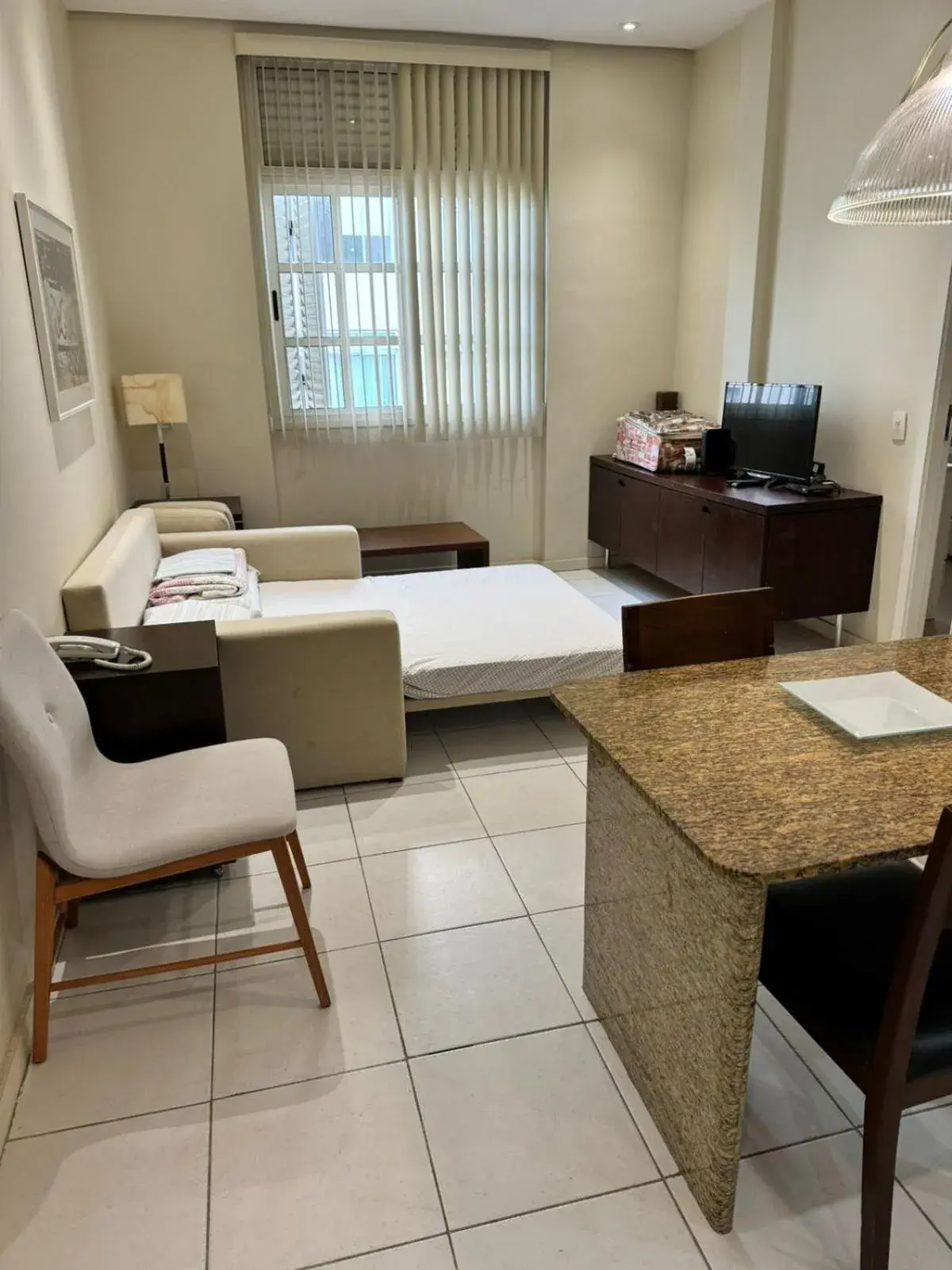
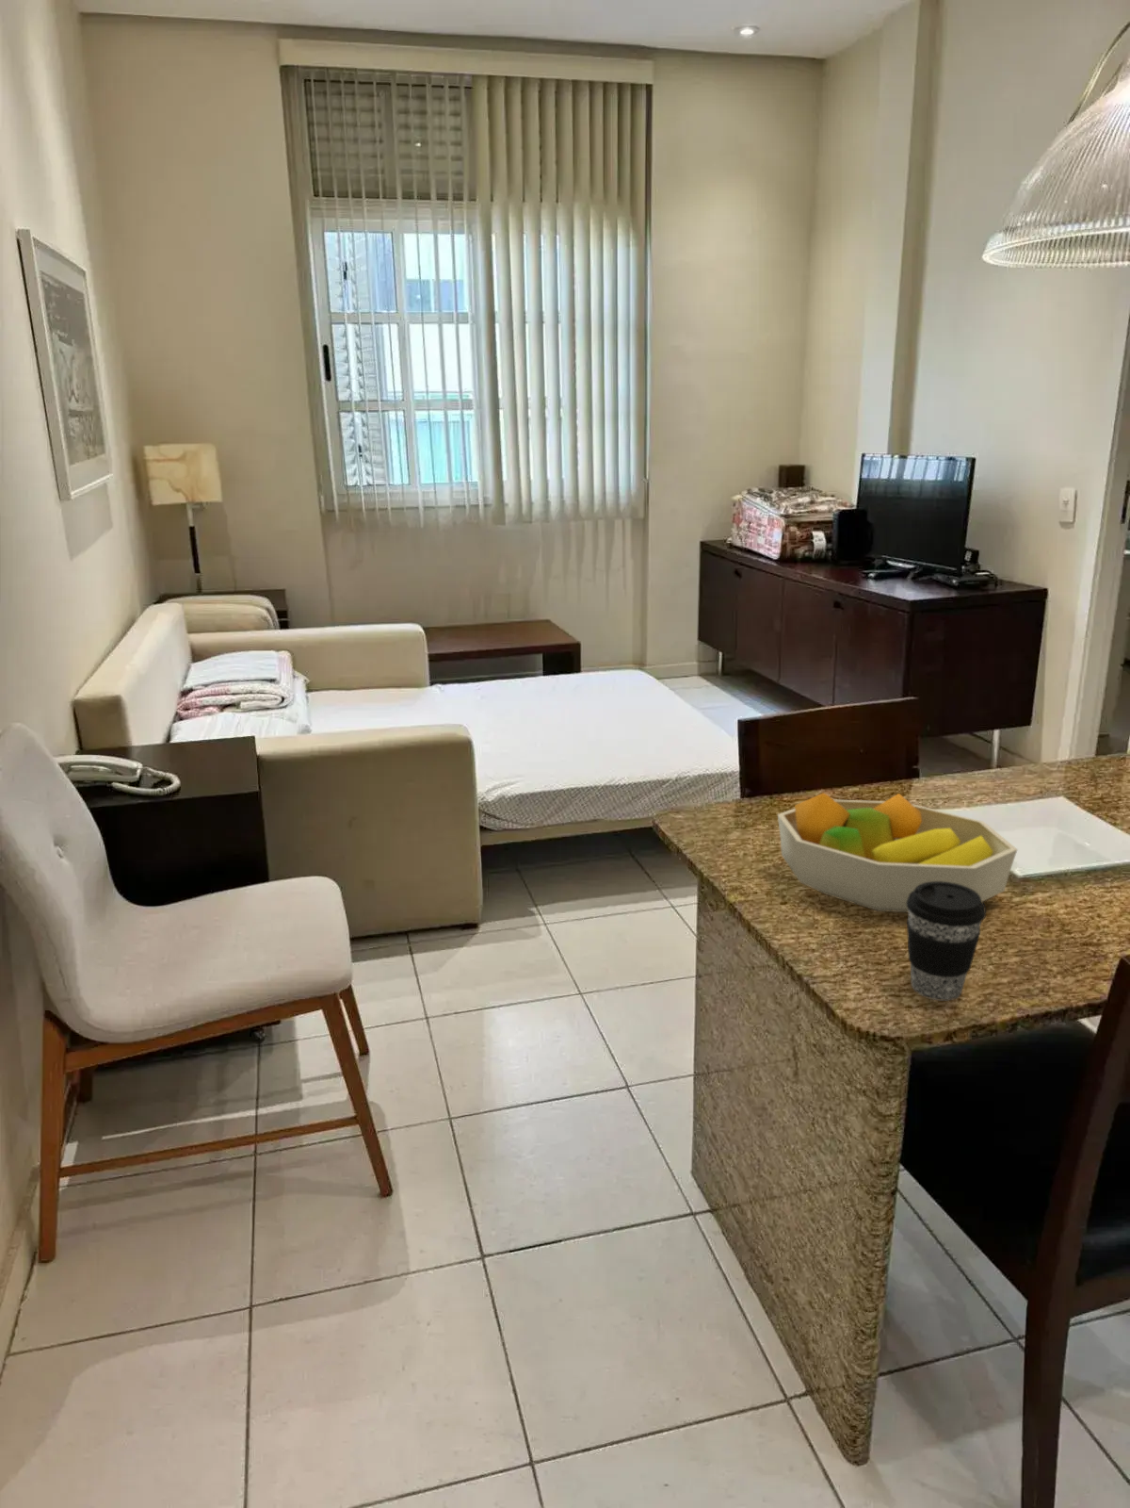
+ coffee cup (941, 942)
+ fruit bowl (890, 845)
